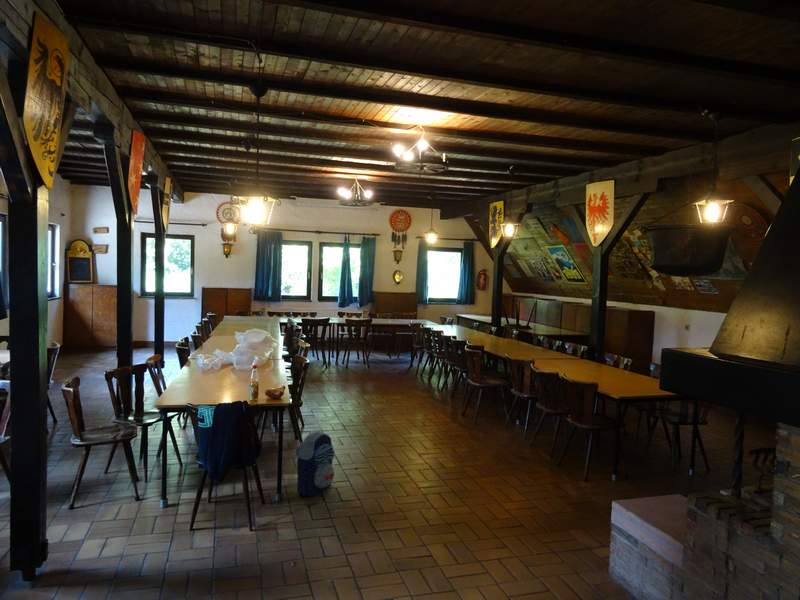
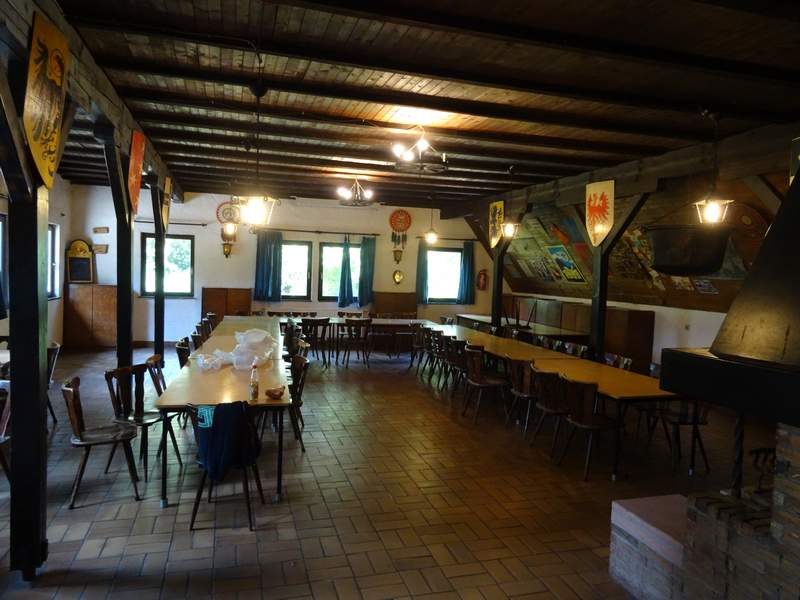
- backpack (315, 460)
